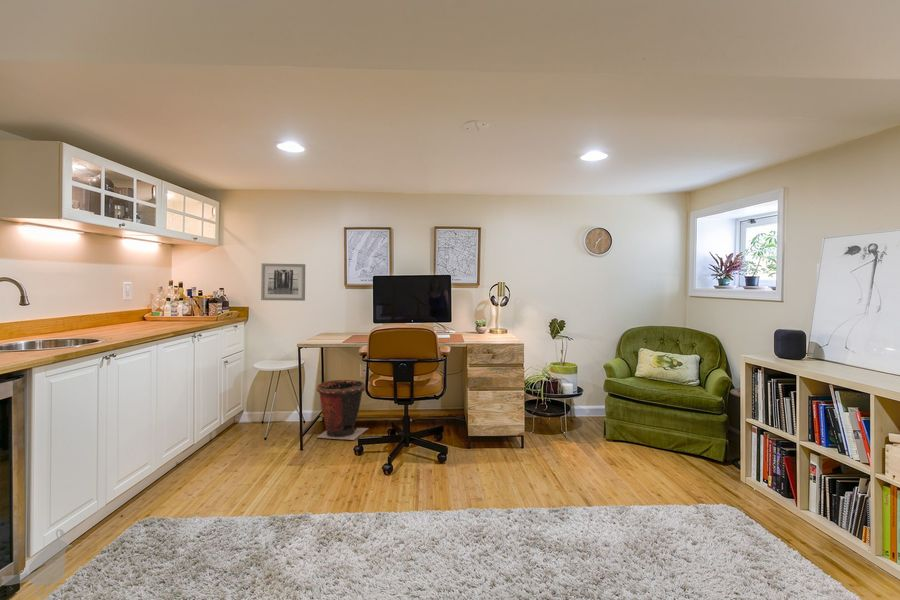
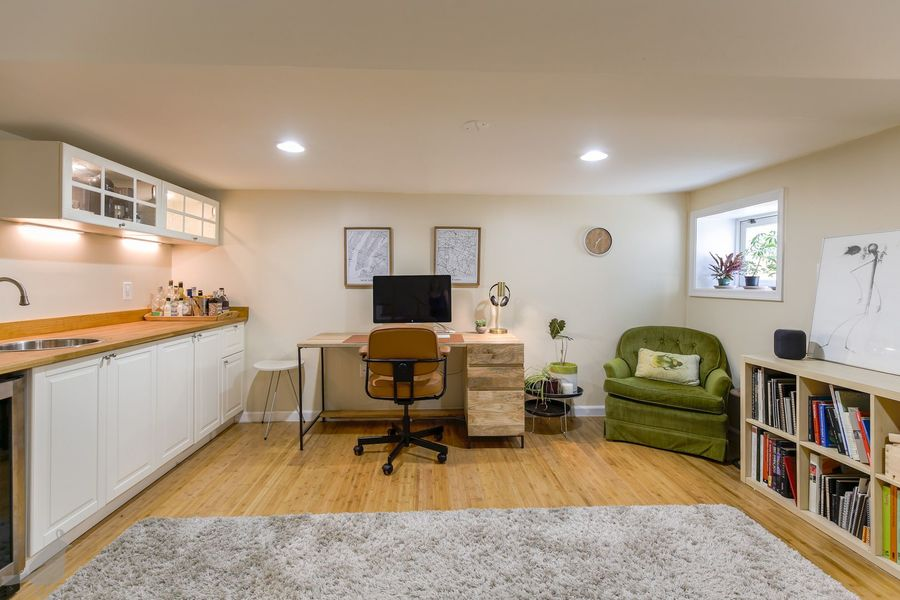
- wall art (283, 282)
- waste bin (341, 407)
